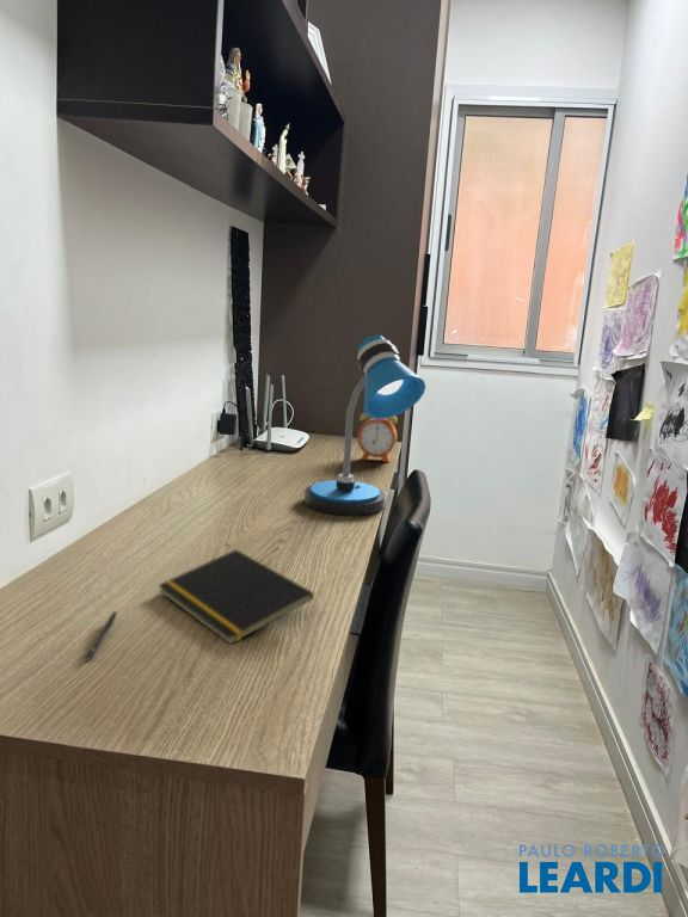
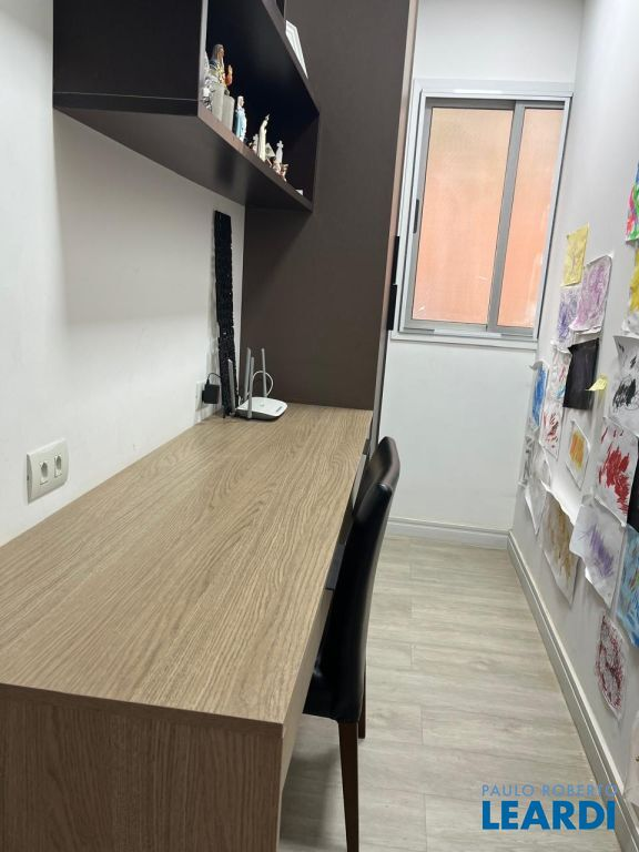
- notepad (233, 591)
- pen (102, 635)
- alarm clock (377, 431)
- desk lamp (369, 417)
